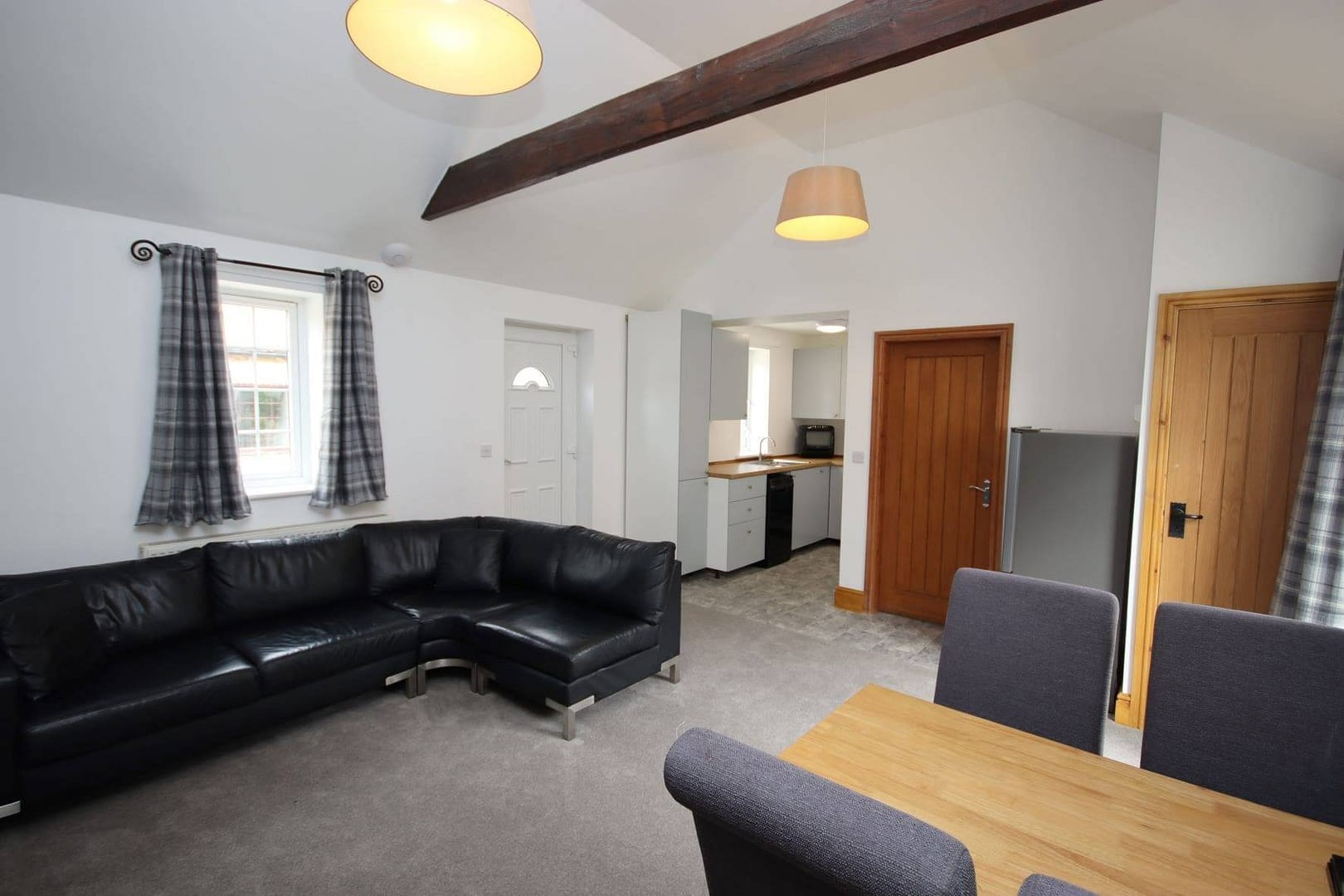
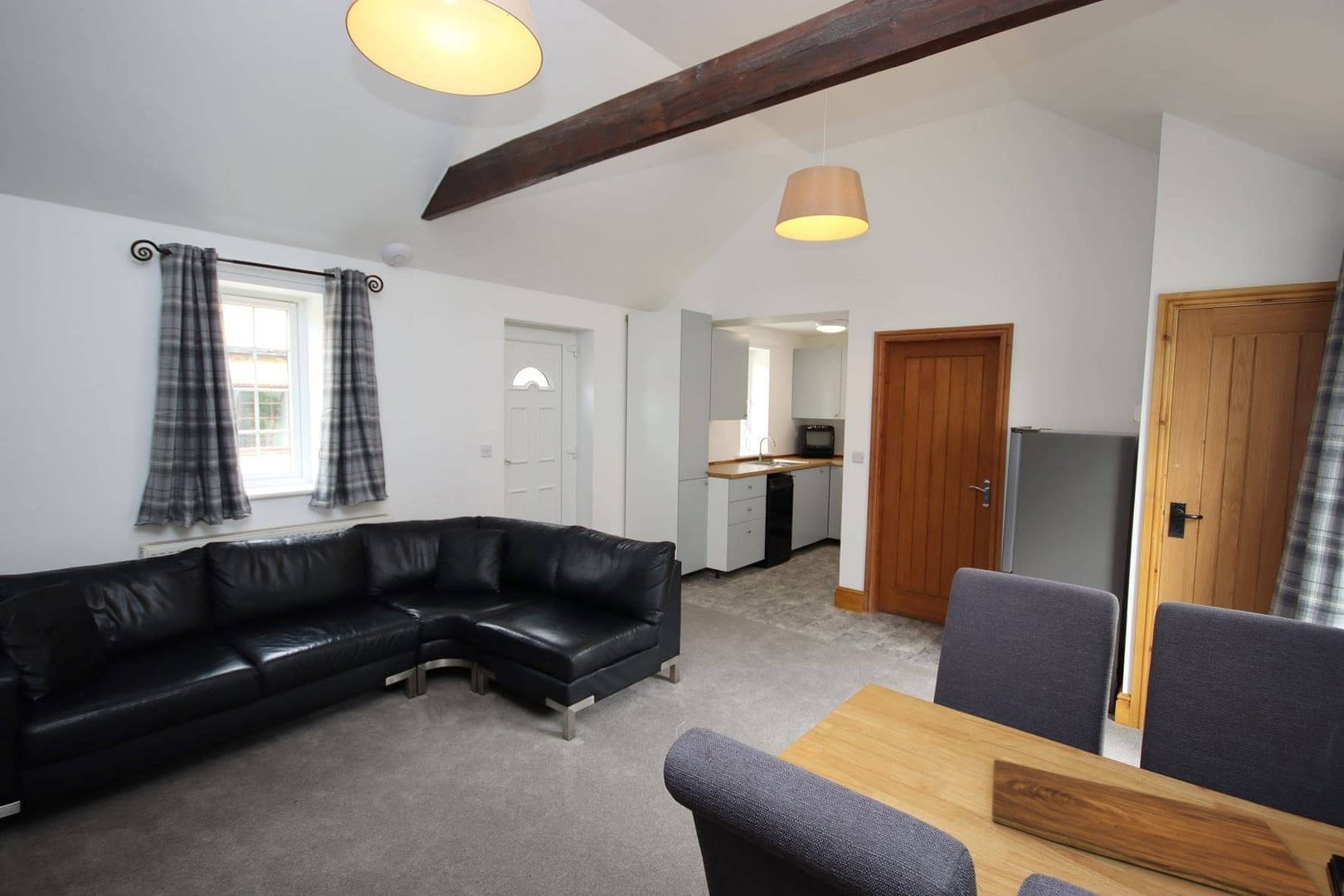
+ cutting board (1131, 824)
